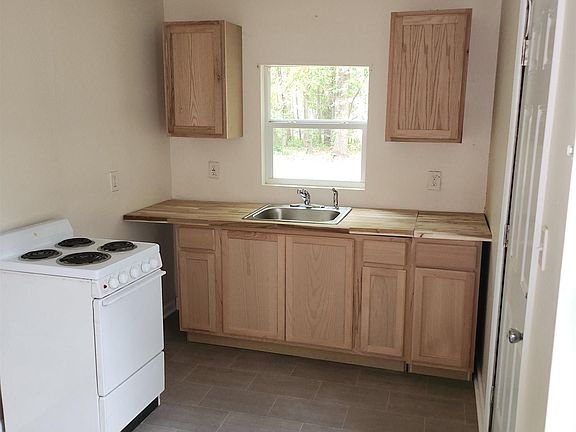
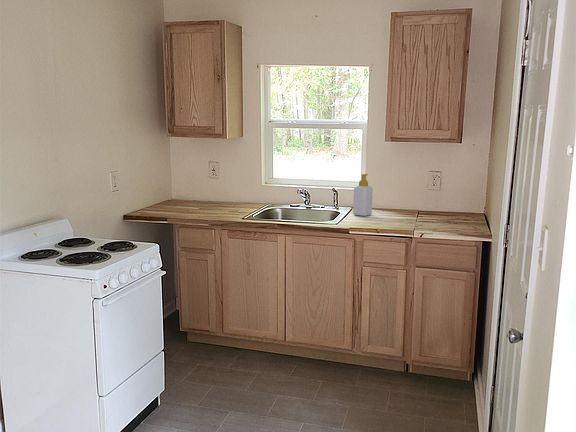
+ soap bottle (363, 194)
